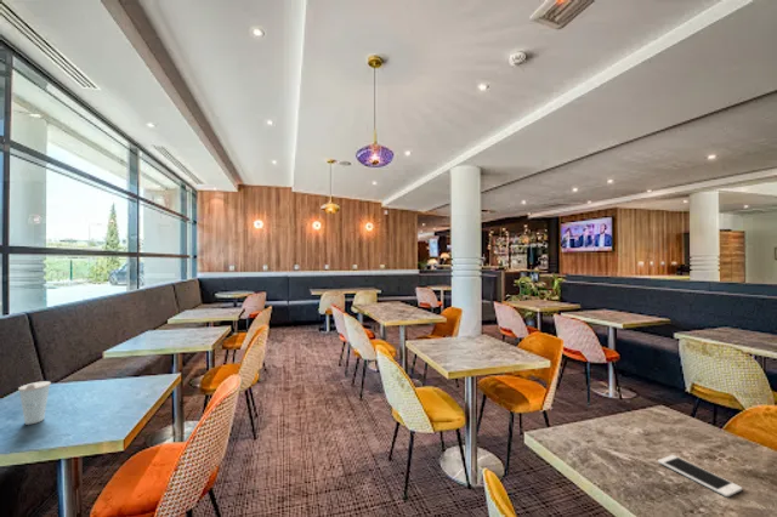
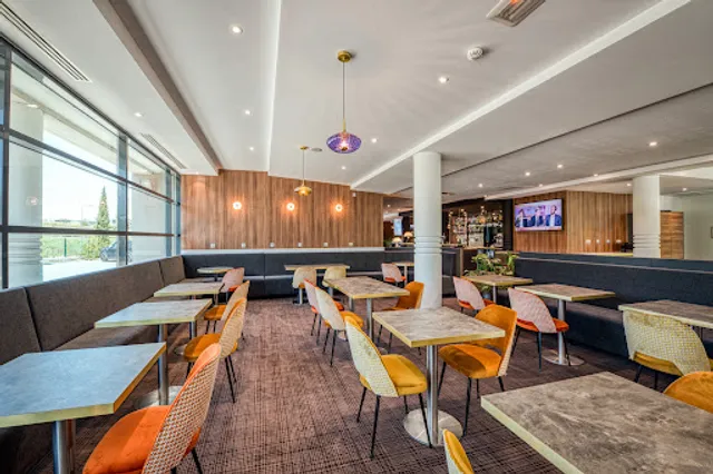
- cup (34, 402)
- cell phone (697, 473)
